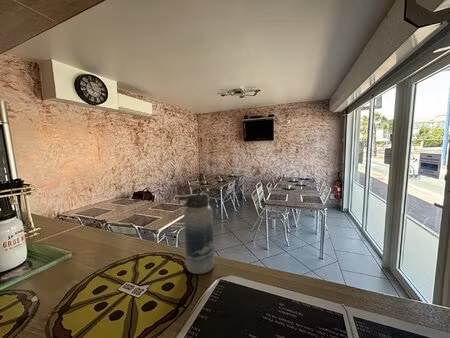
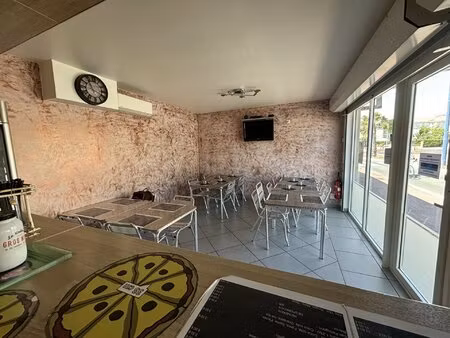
- water bottle (196, 229)
